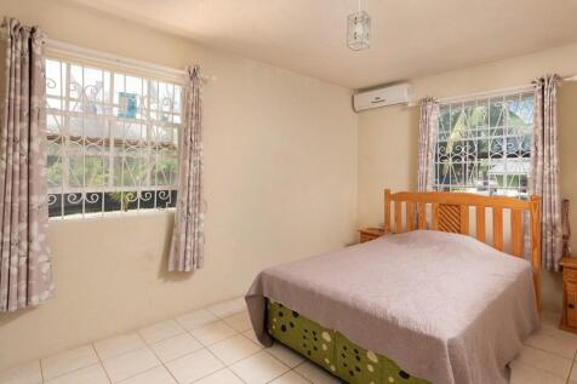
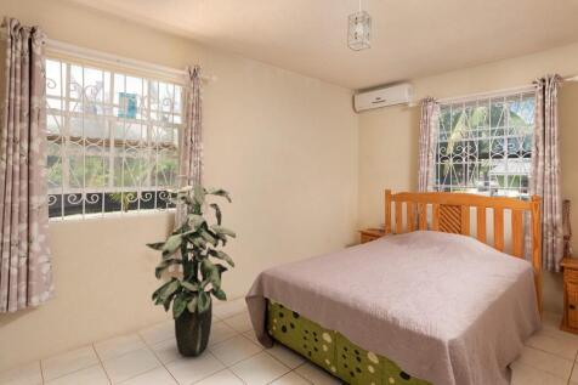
+ indoor plant (191, 261)
